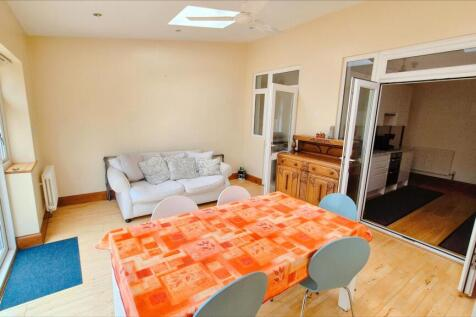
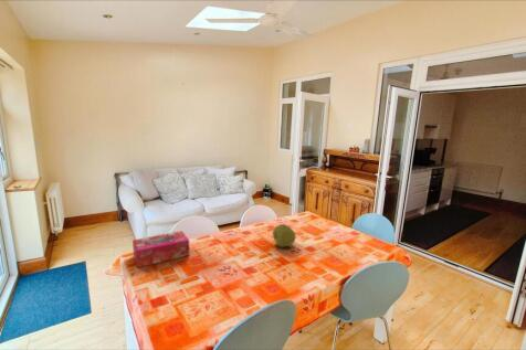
+ tissue box (161, 247)
+ fruit (283, 235)
